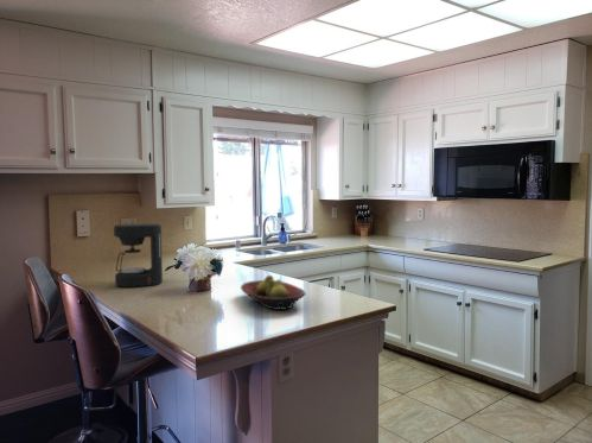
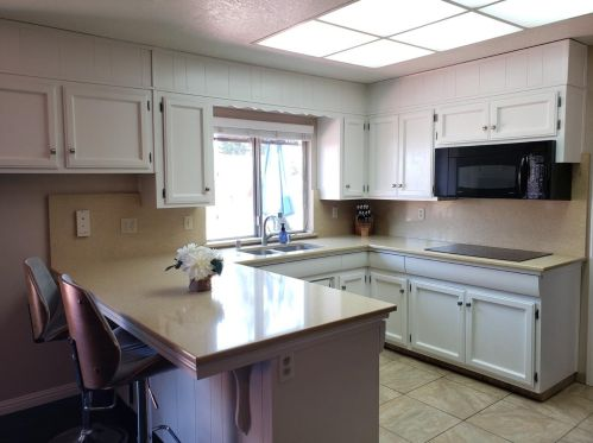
- fruit bowl (272, 290)
- coffee maker (138, 252)
